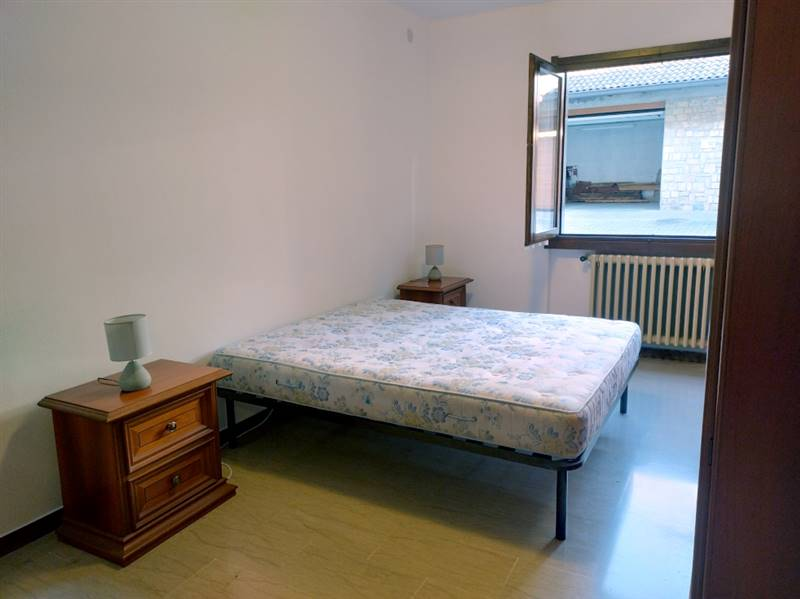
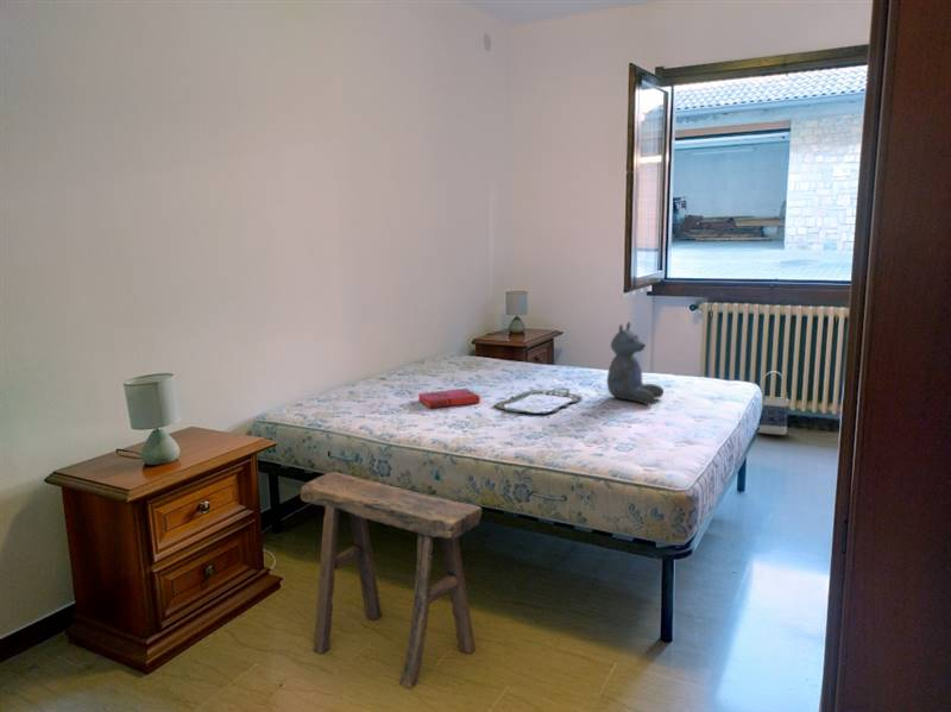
+ serving tray (539, 393)
+ stool (374, 574)
+ stuffed bear (635, 361)
+ bag (773, 402)
+ hardback book (448, 397)
